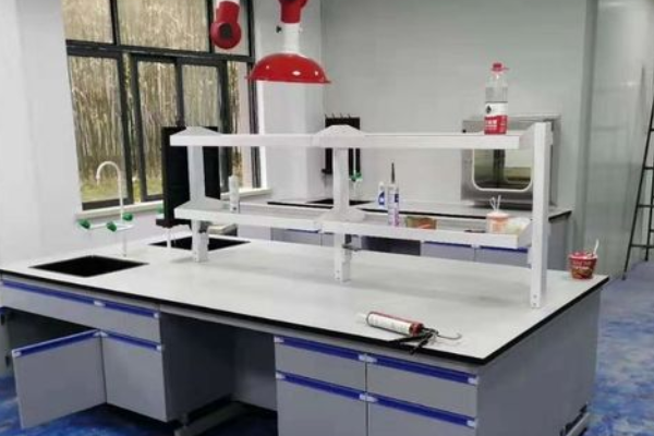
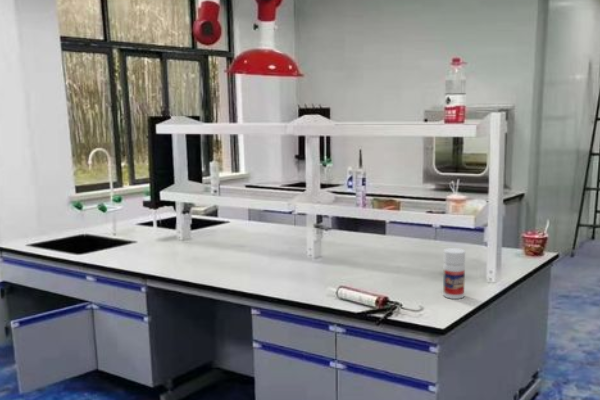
+ pill bottle (454, 273)
